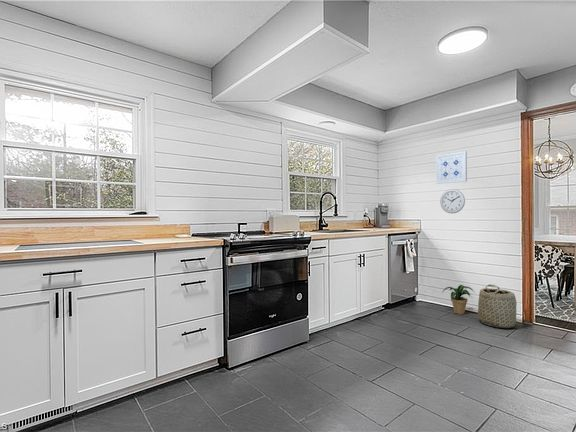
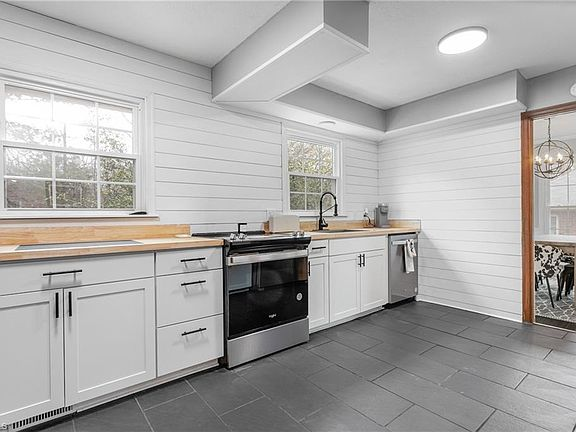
- wall art (451, 168)
- wall clock (451, 201)
- potted plant (459, 299)
- basket (497, 304)
